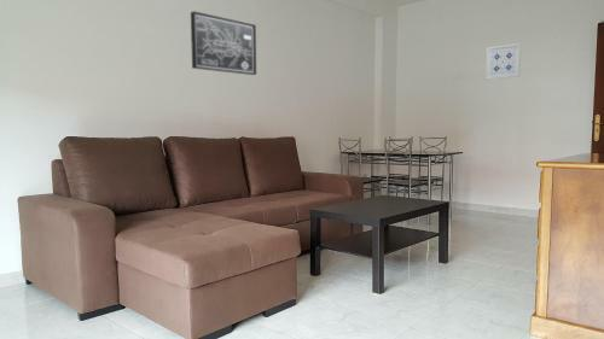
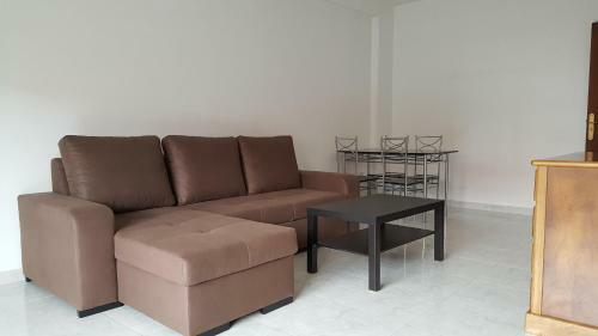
- wall art (503, 62)
- wall art (225, 45)
